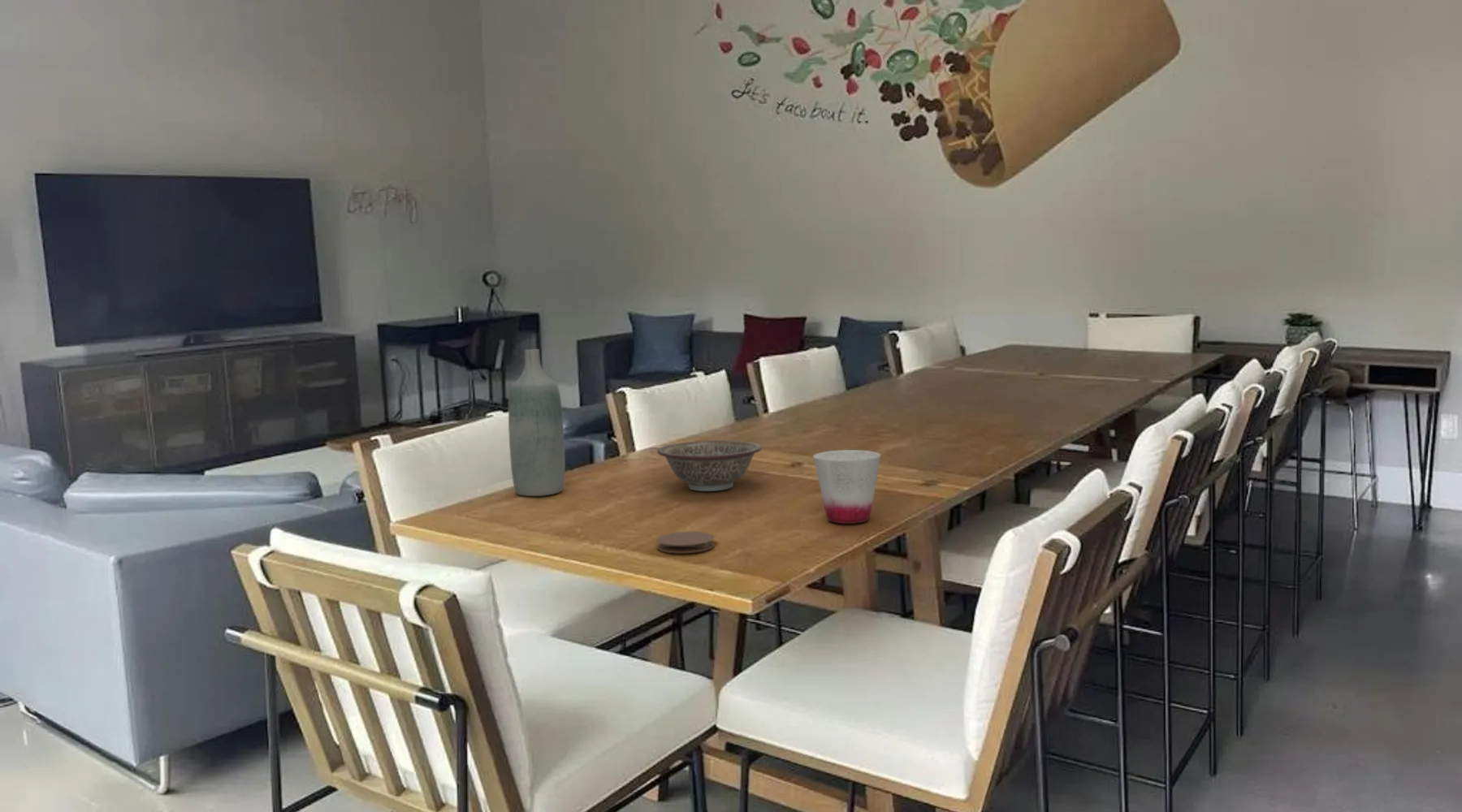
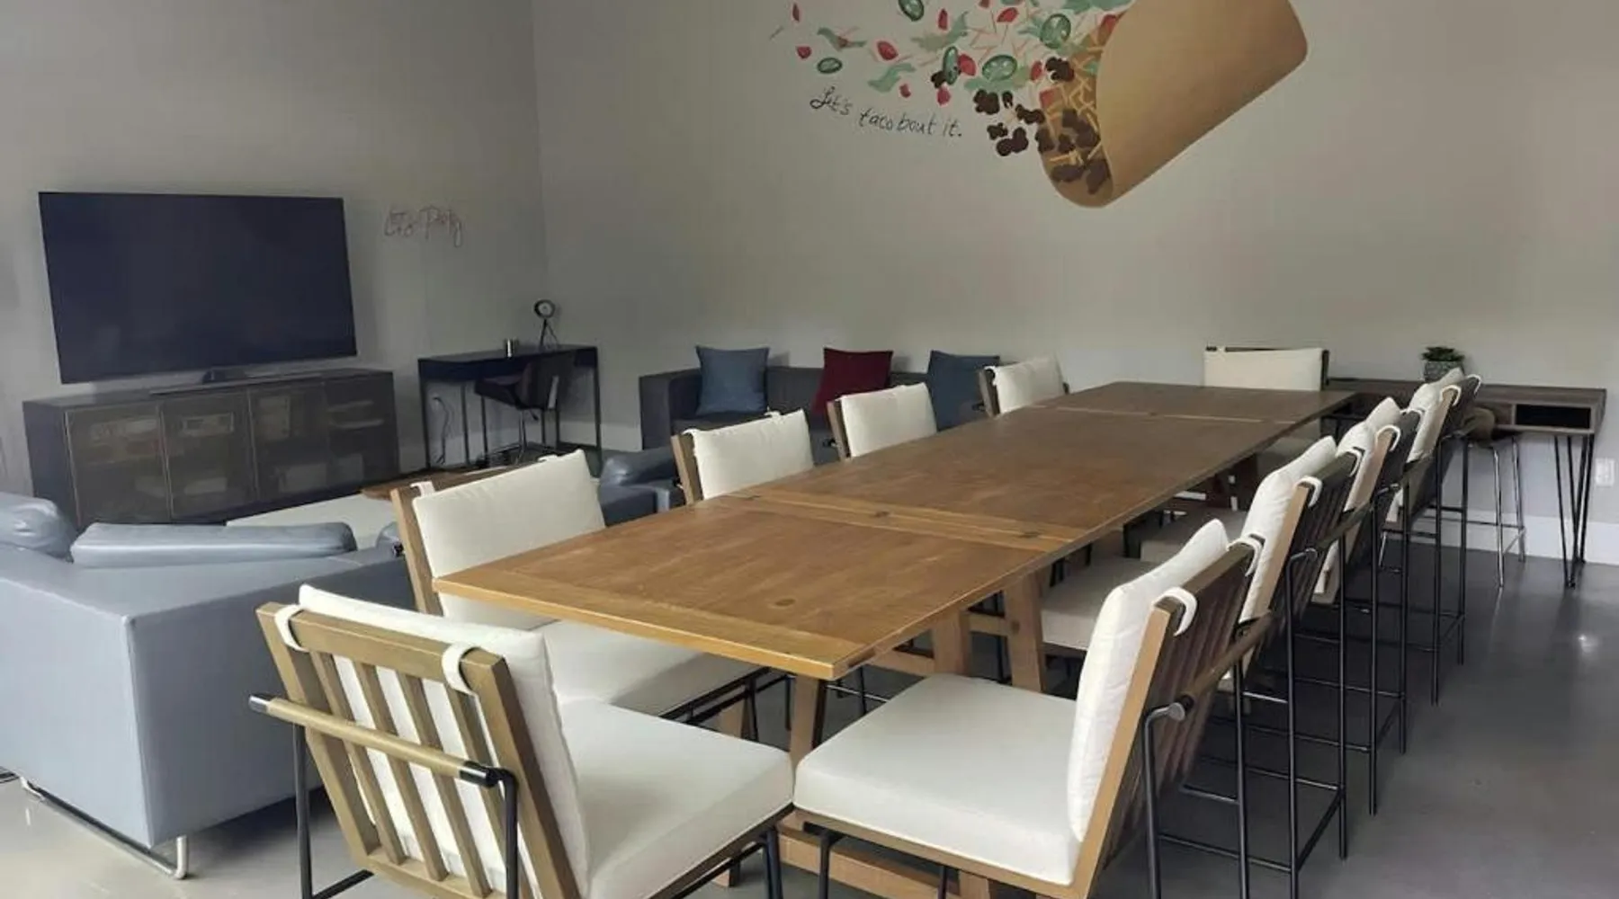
- decorative bowl (710, 467)
- coaster (686, 542)
- cup (847, 487)
- bottle (535, 421)
